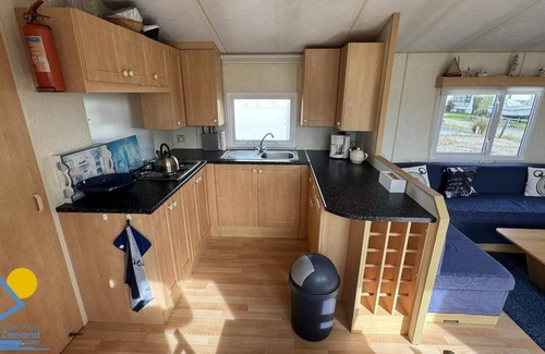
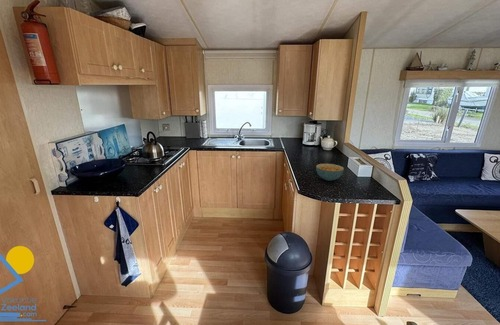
+ cereal bowl (329, 173)
